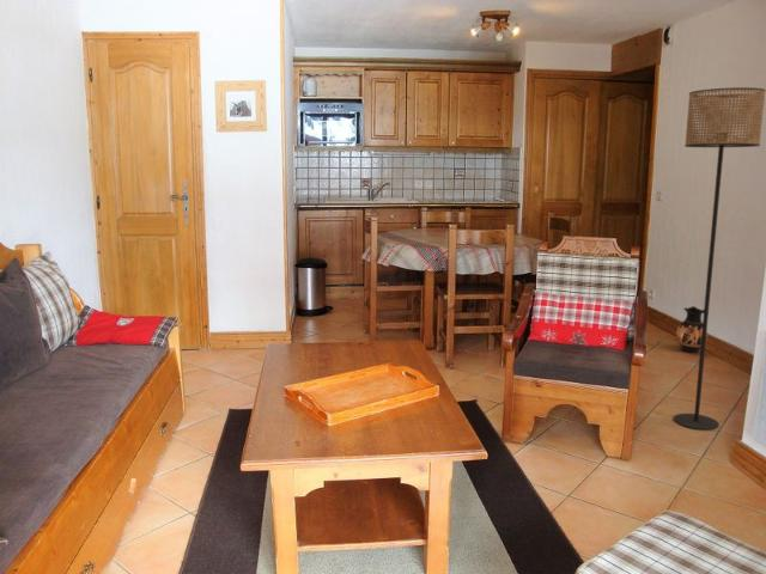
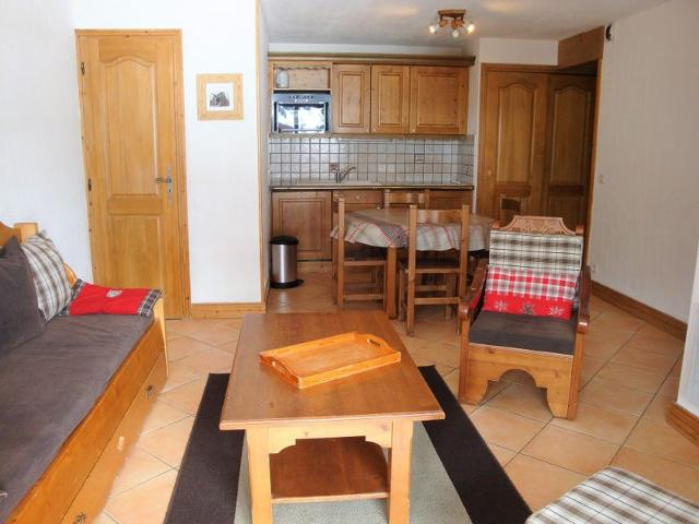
- floor lamp (710, 263)
- ceramic jug (691, 329)
